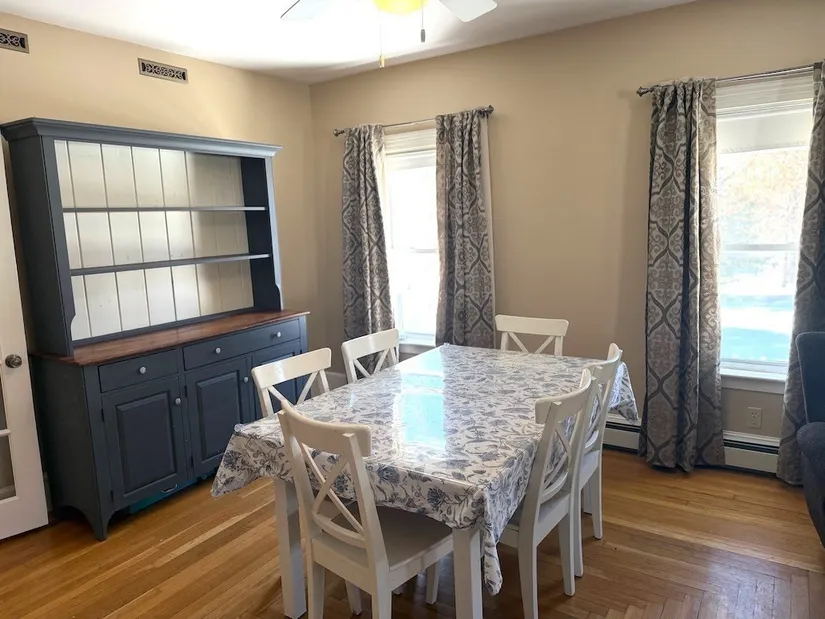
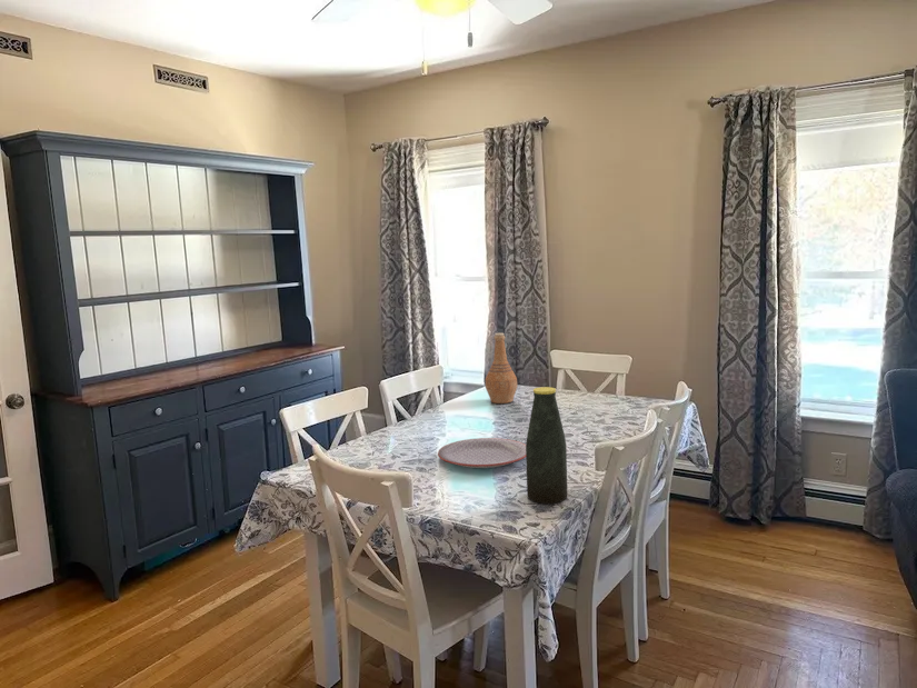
+ bottle (546, 442)
+ vase (500, 367)
+ plate (484, 453)
